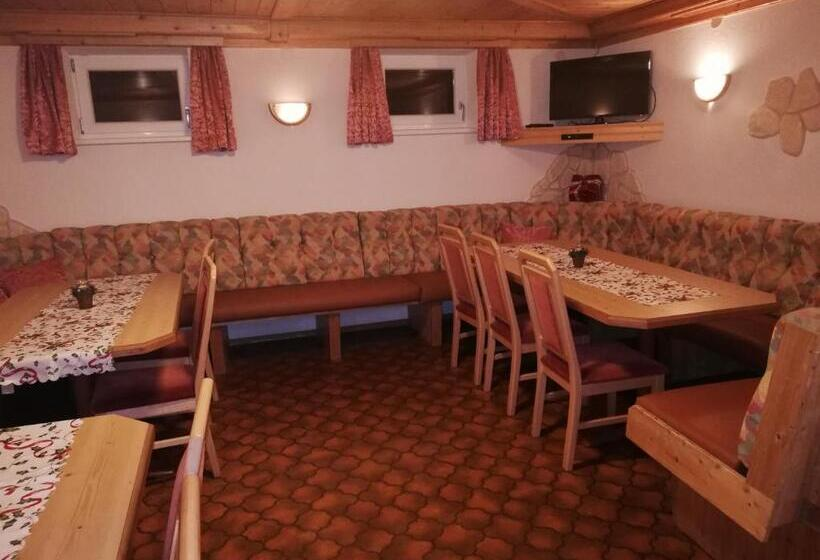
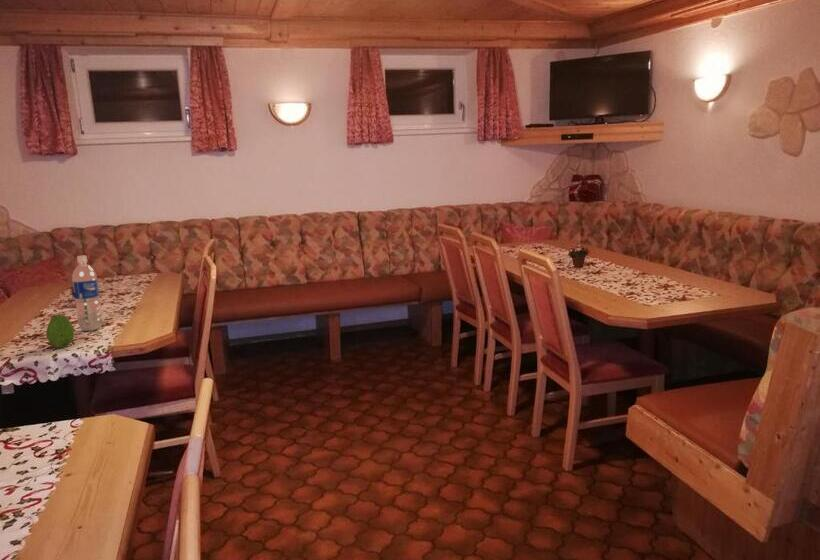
+ fruit (60, 330)
+ water bottle (86, 293)
